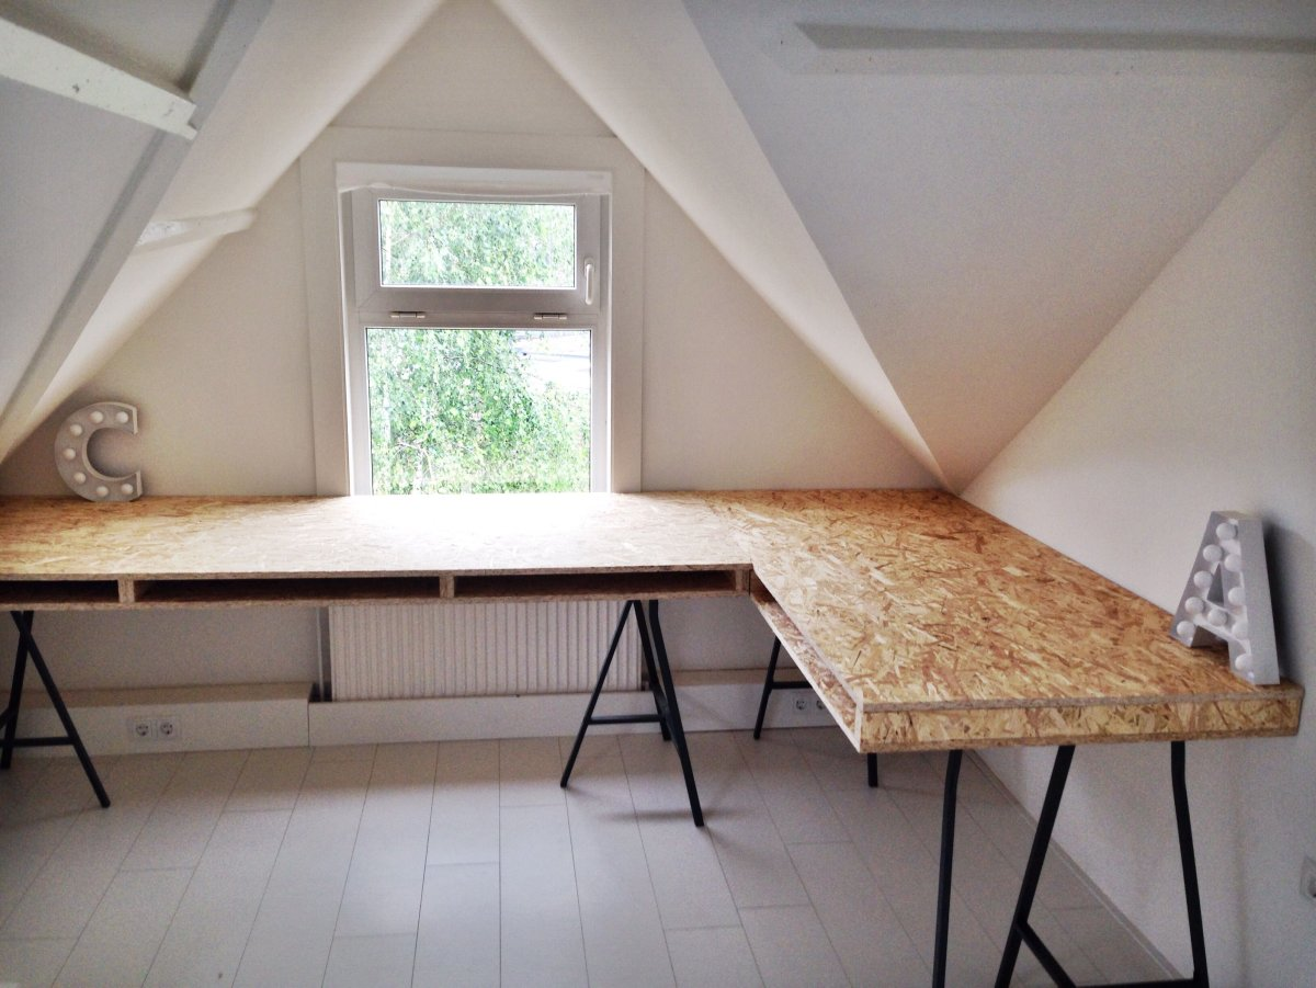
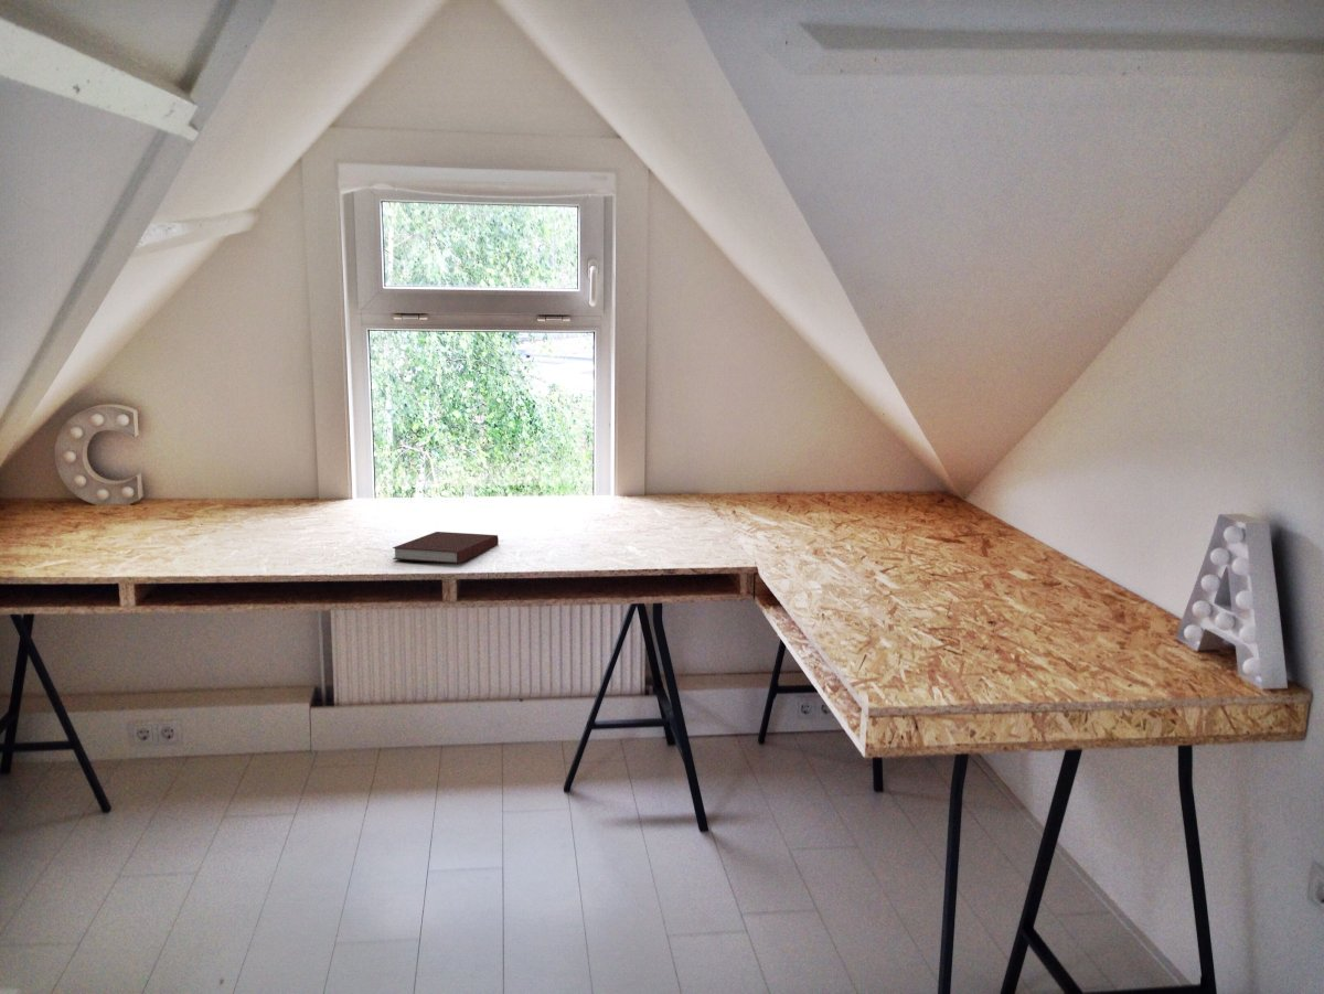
+ notebook (447, 546)
